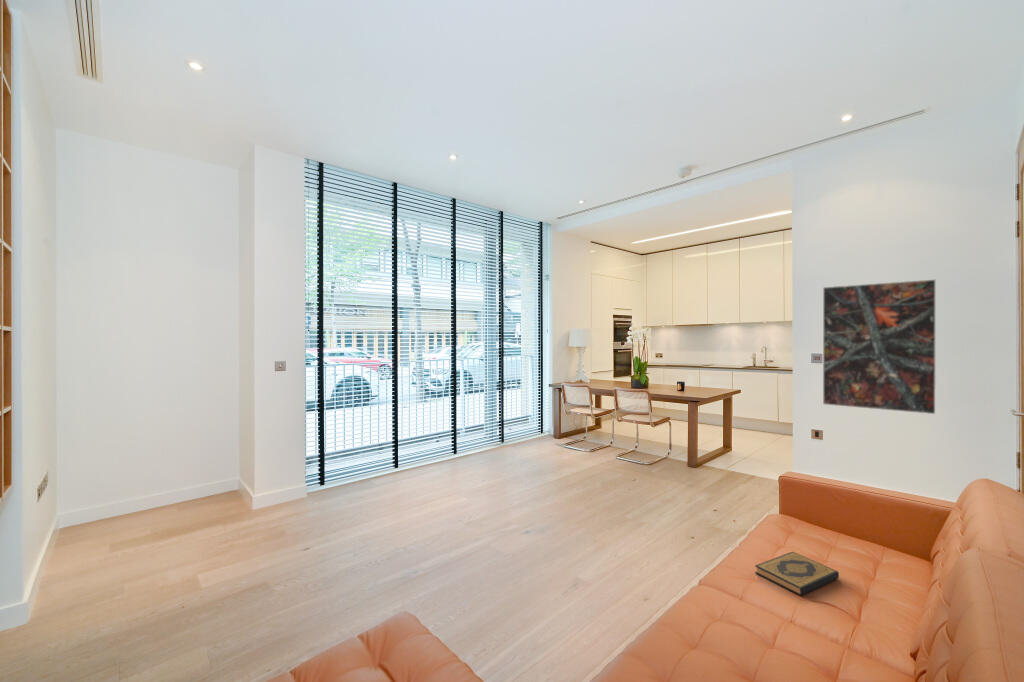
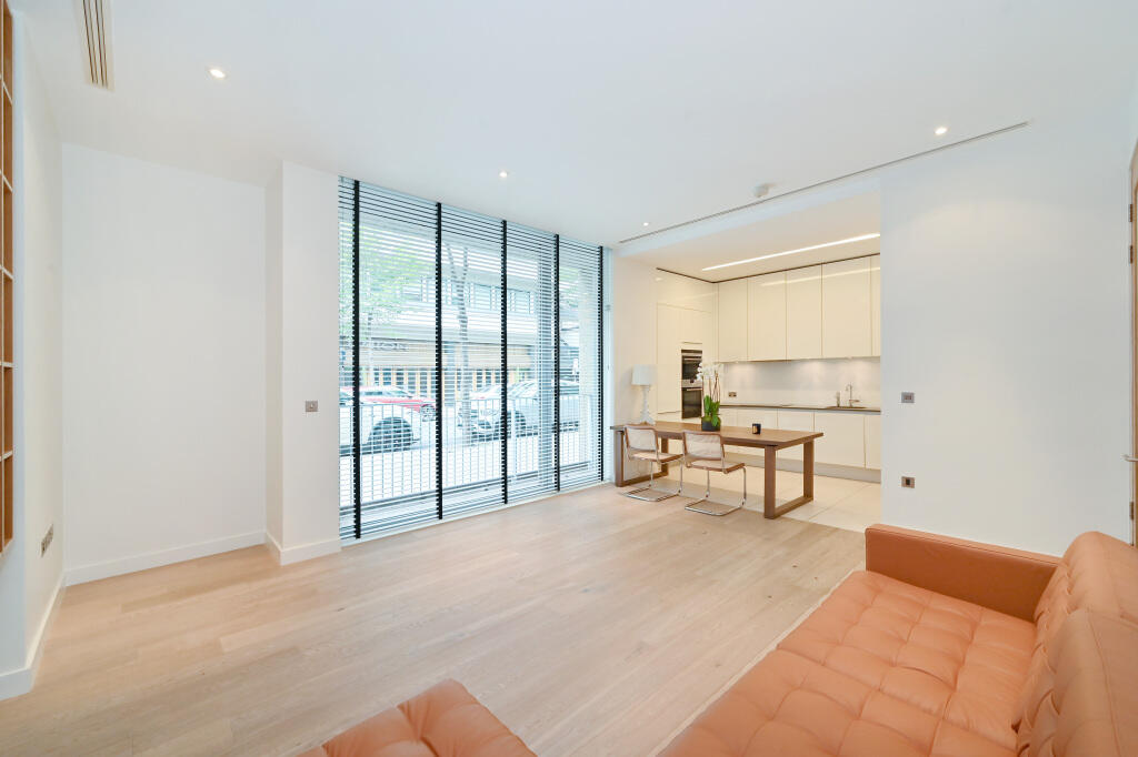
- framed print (875, 346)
- hardback book (796, 572)
